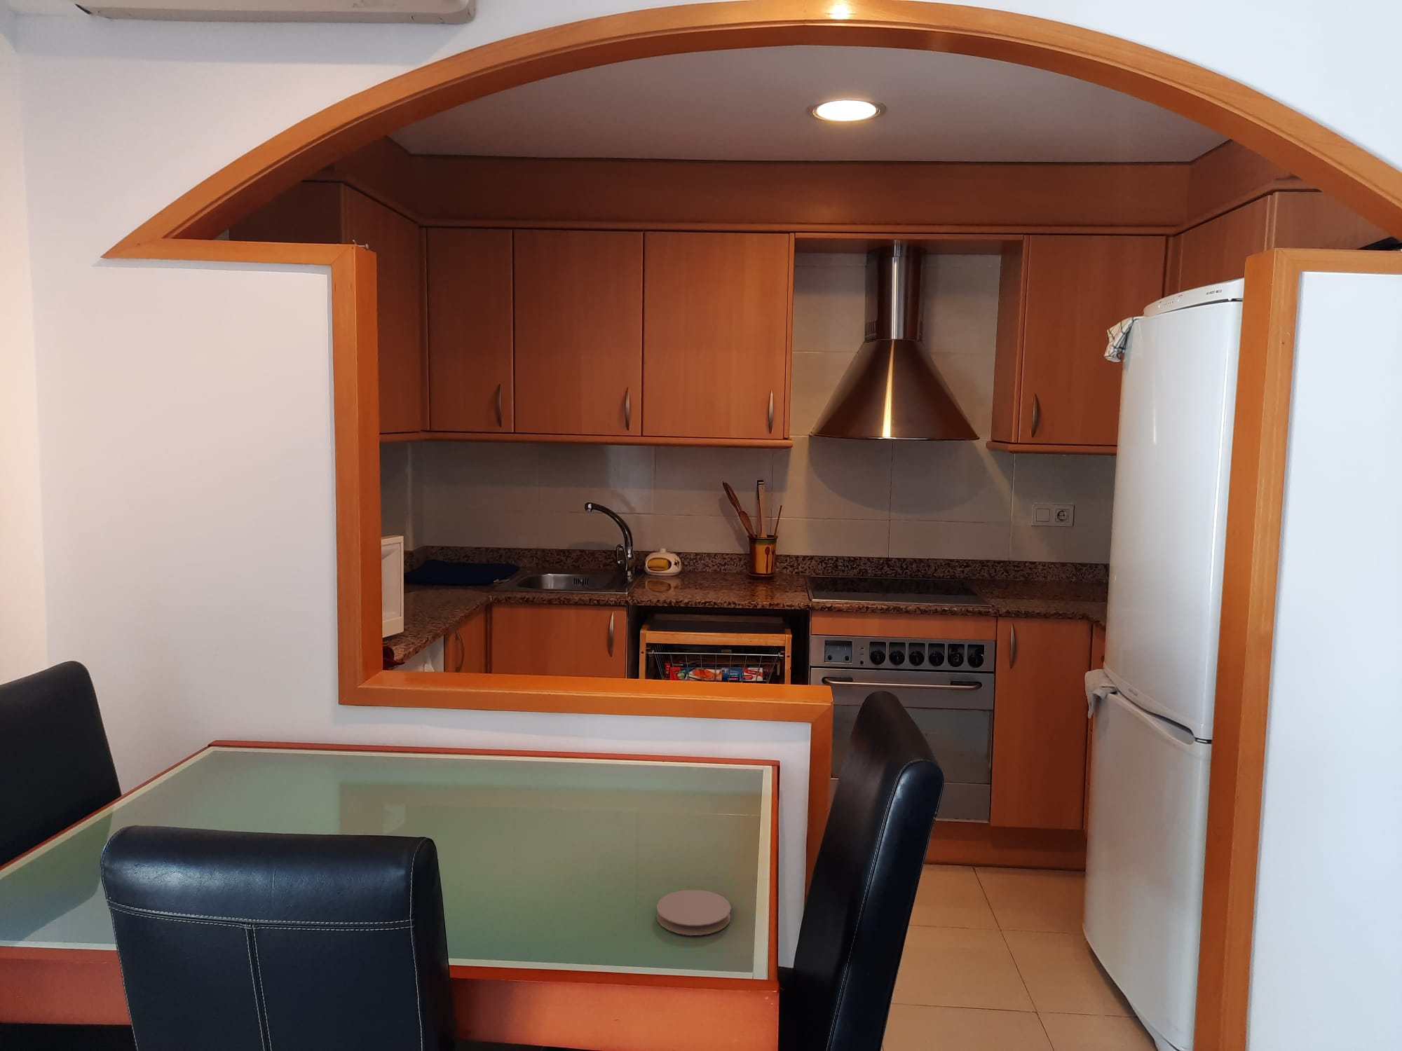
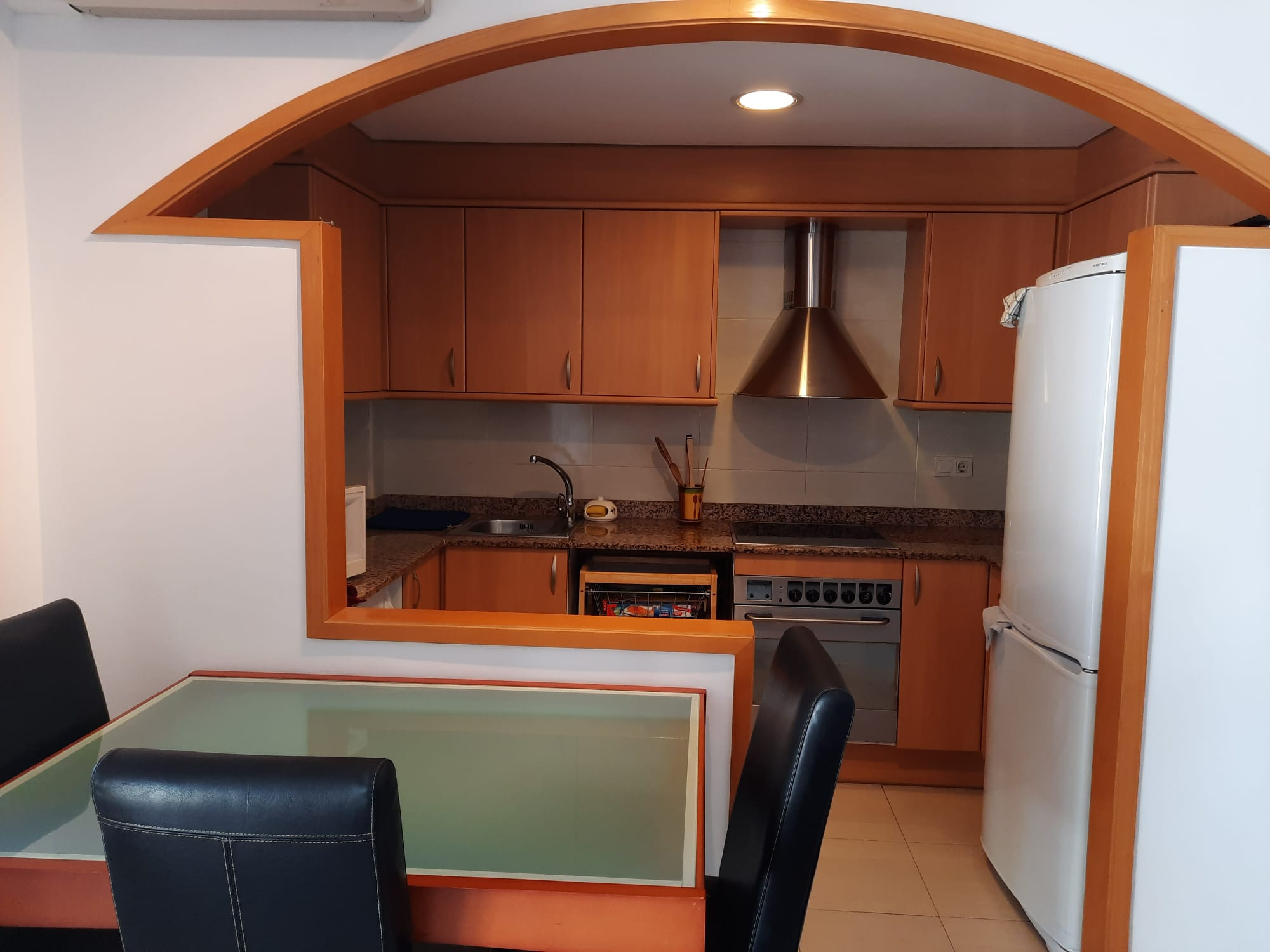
- coaster (693, 911)
